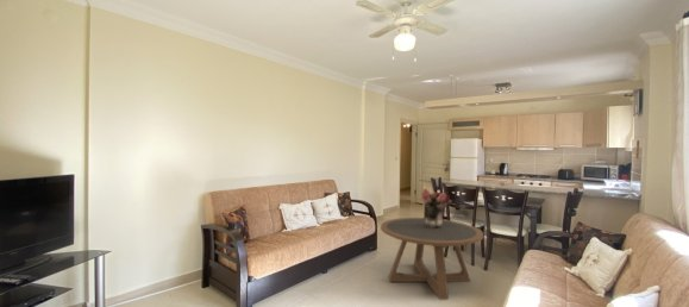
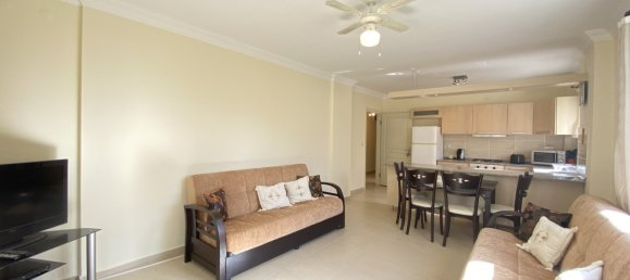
- bouquet (434, 207)
- coffee table (434, 253)
